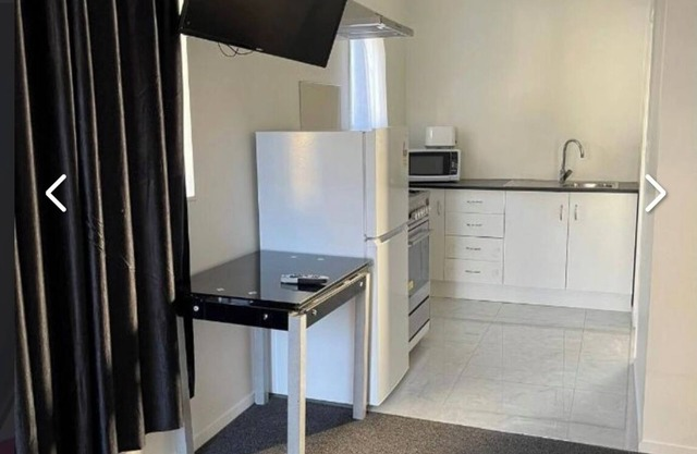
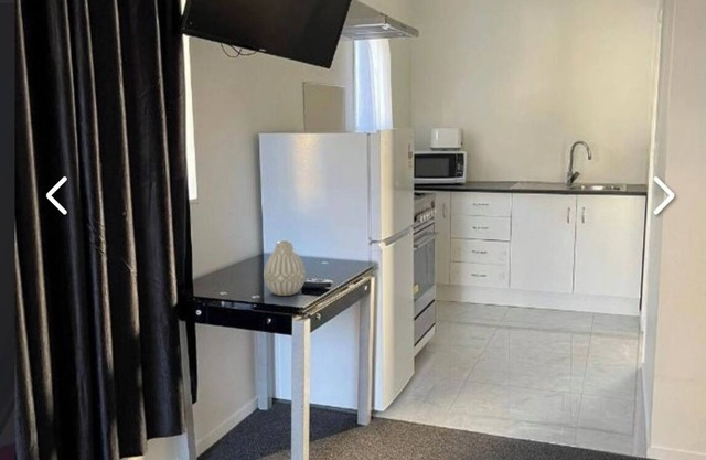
+ vase (284, 267)
